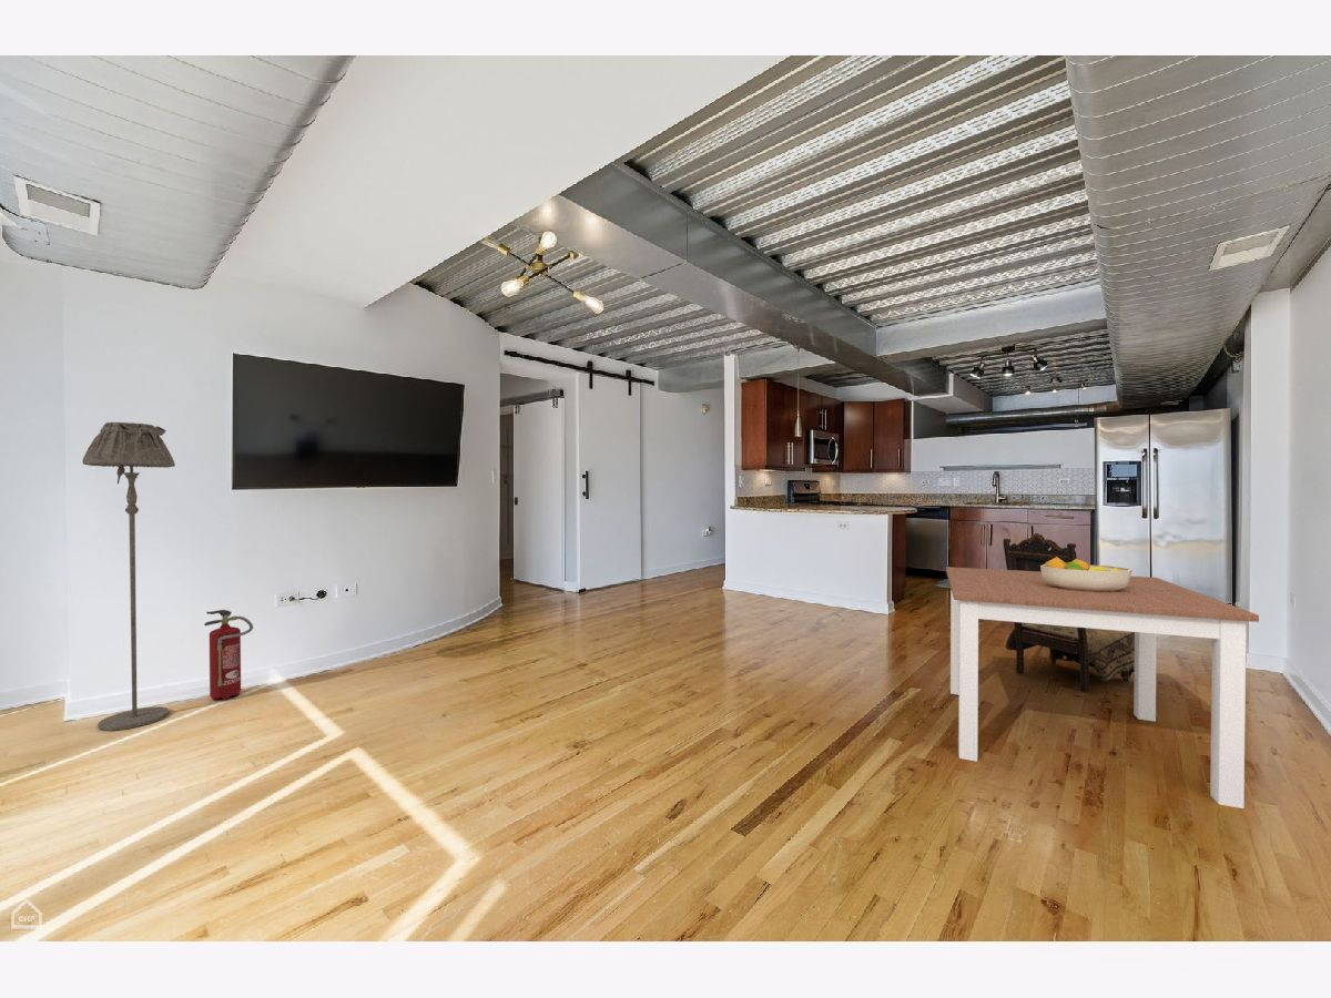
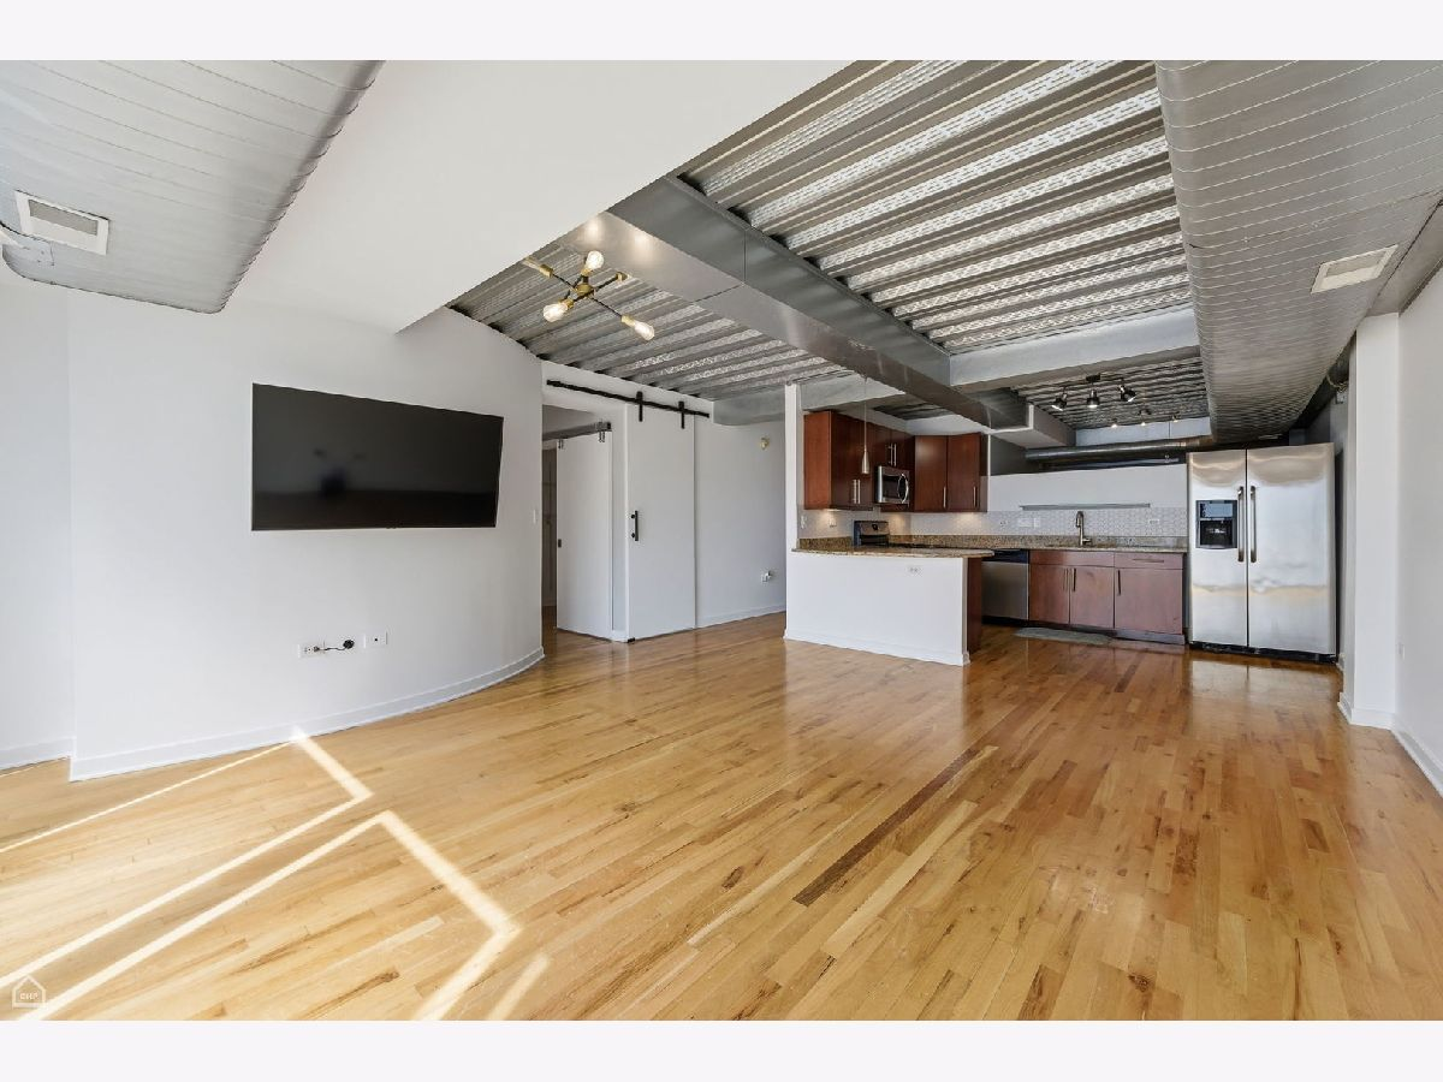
- fire extinguisher (228, 652)
- dining table (1065, 625)
- dining chair (1064, 625)
- fruit bowl (1085, 572)
- floor lamp (132, 572)
